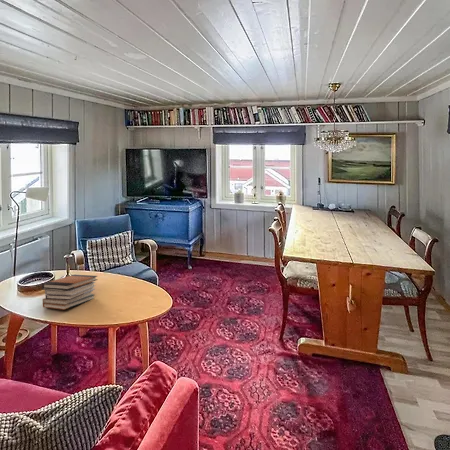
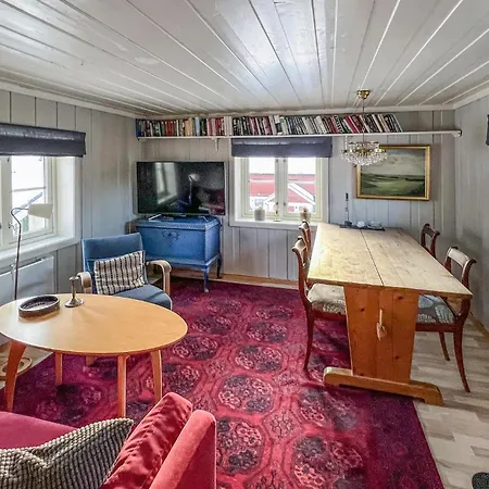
- book stack (71, 290)
